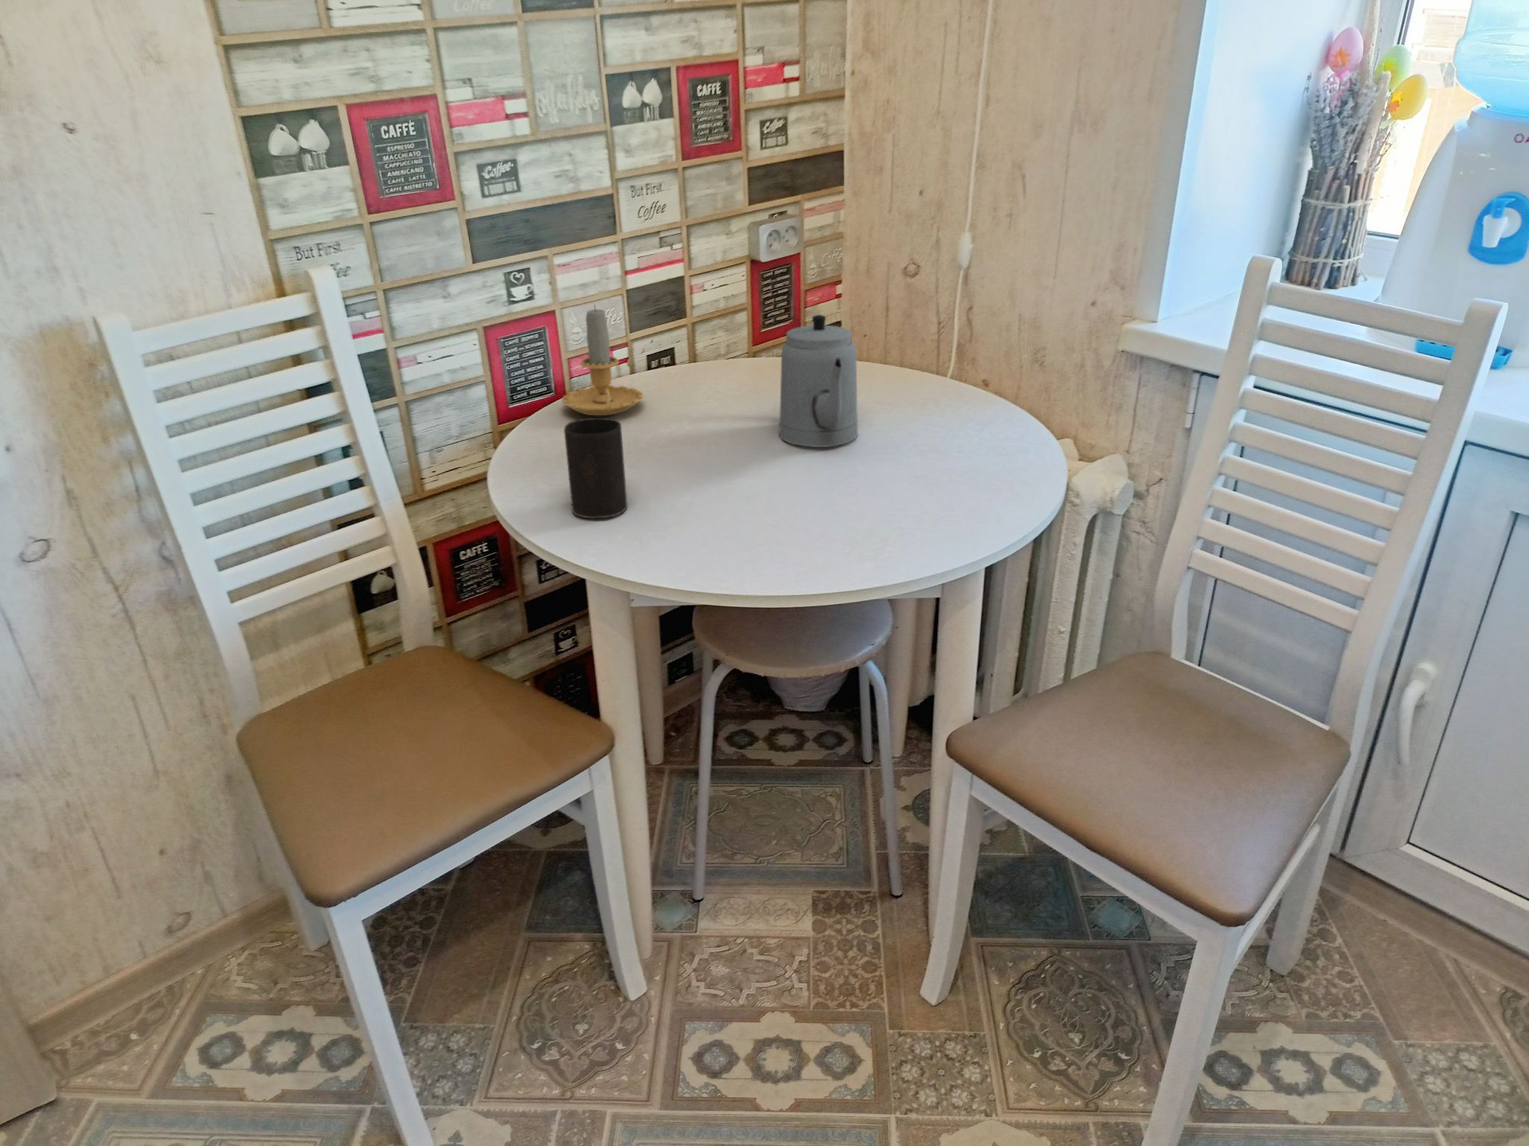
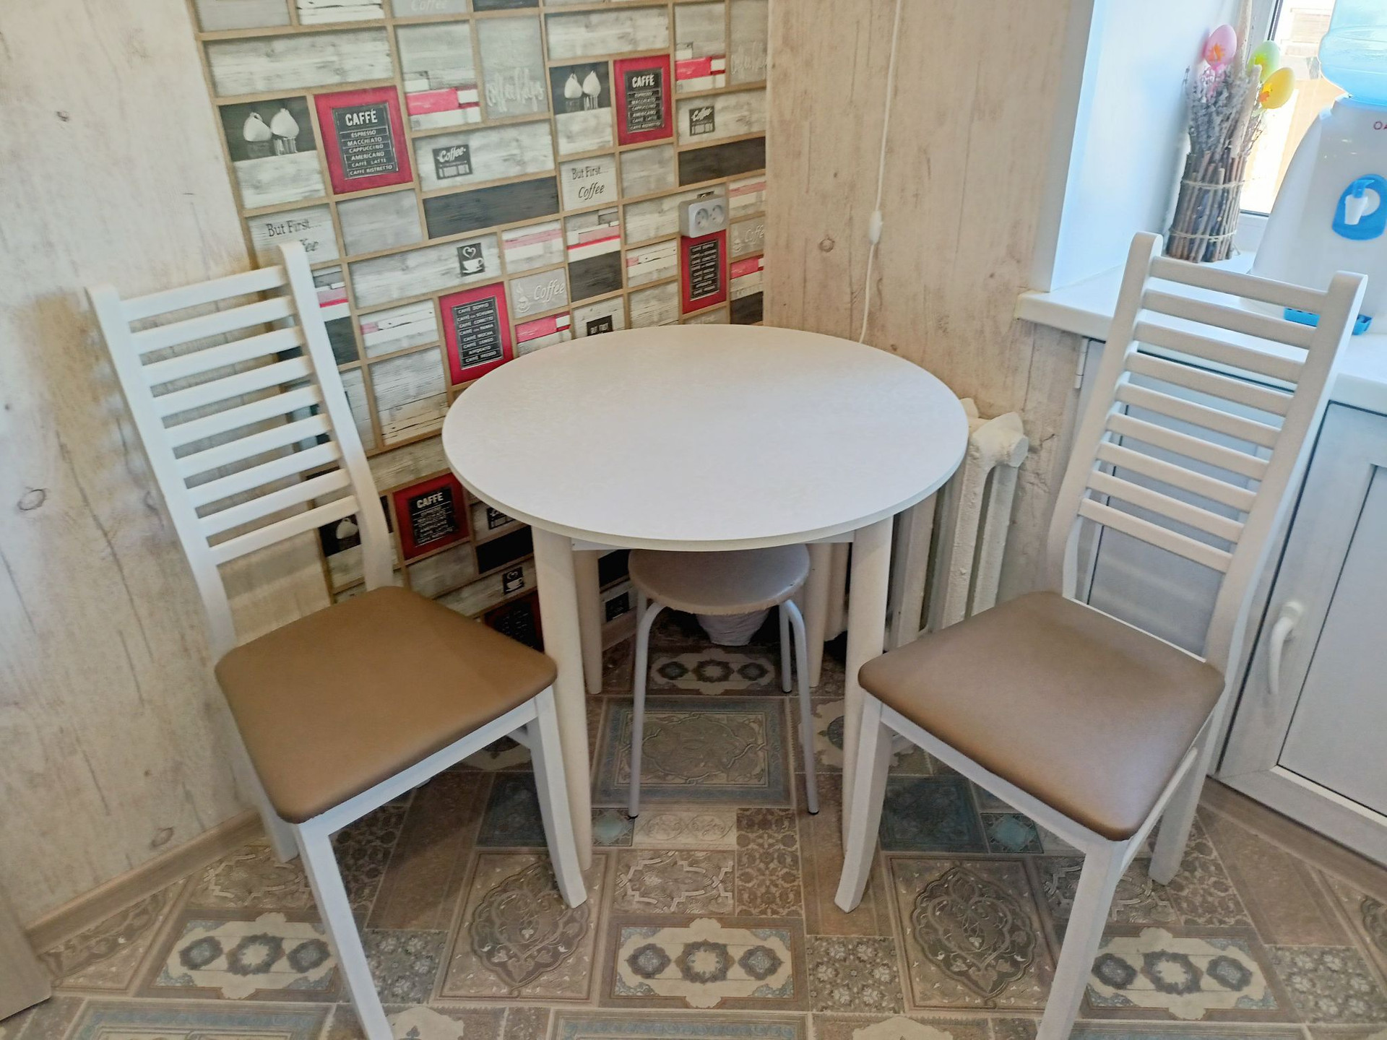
- candle (601, 360)
- teapot (820, 377)
- cup (596, 467)
